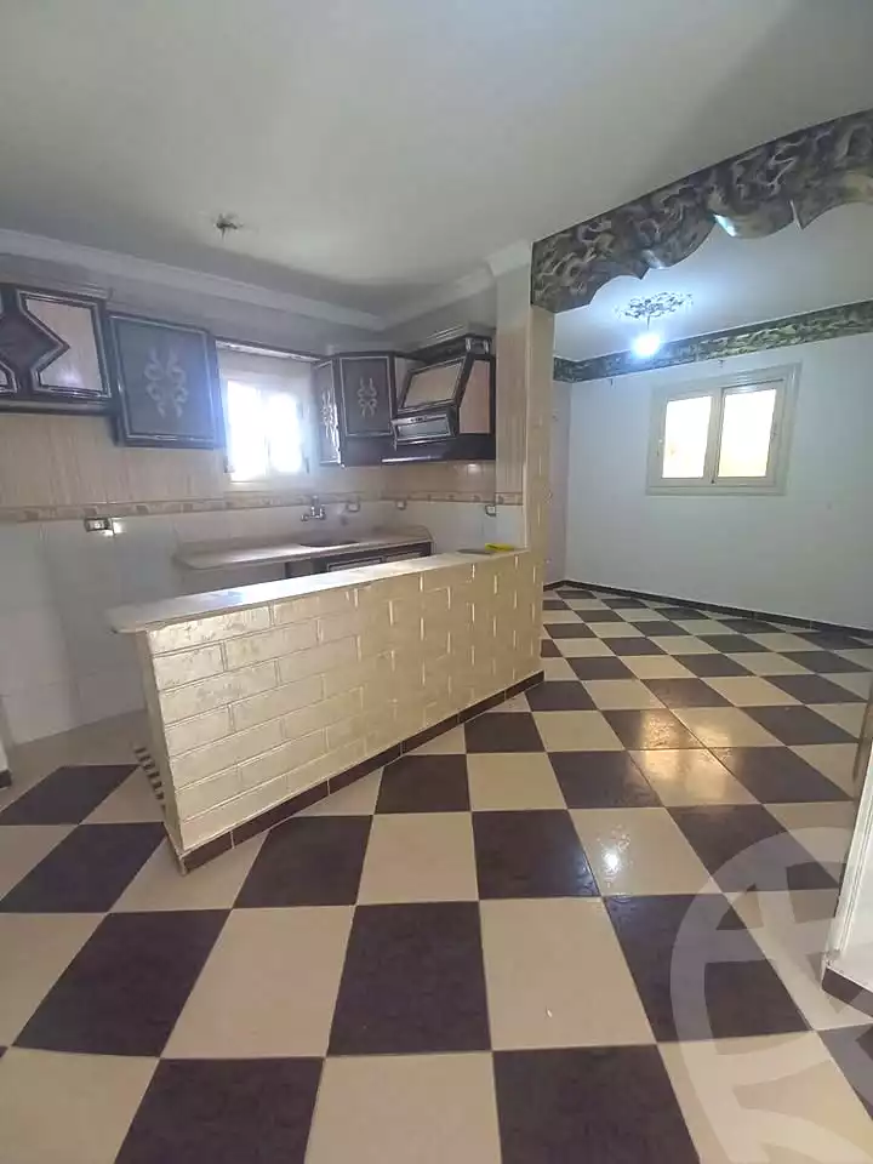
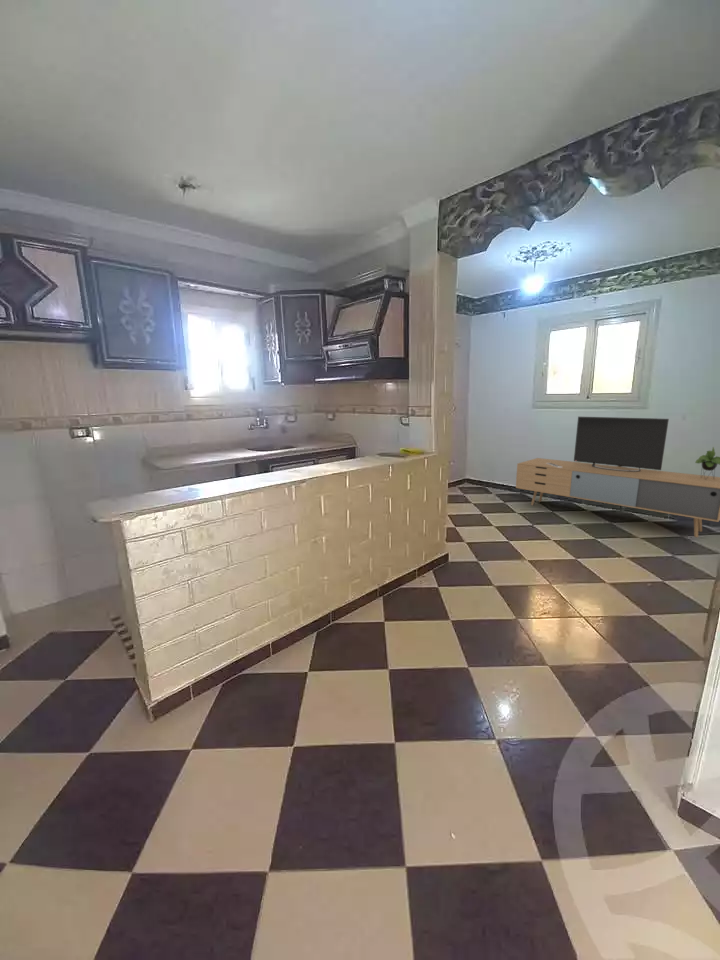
+ media console (612, 468)
